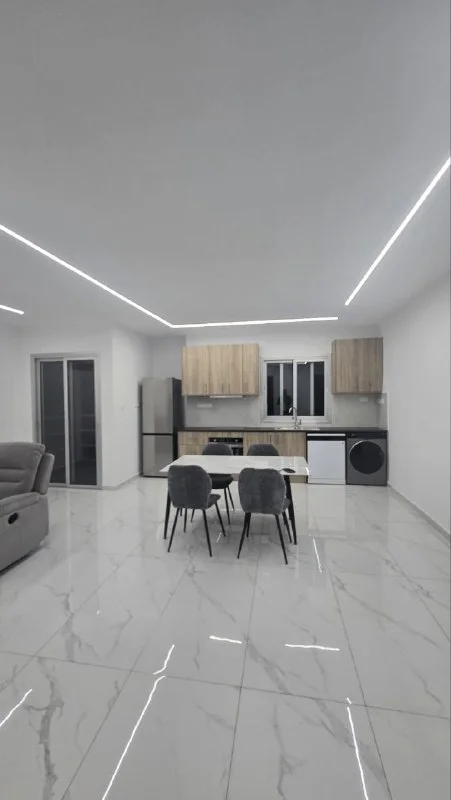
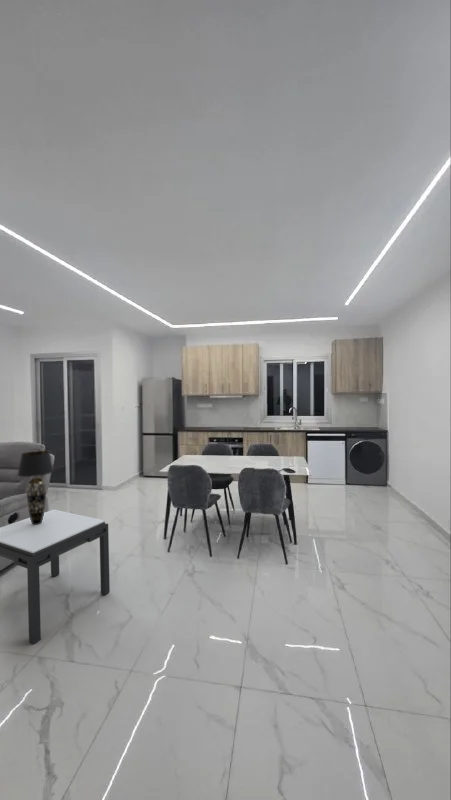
+ side table (45, 563)
+ table lamp (36, 487)
